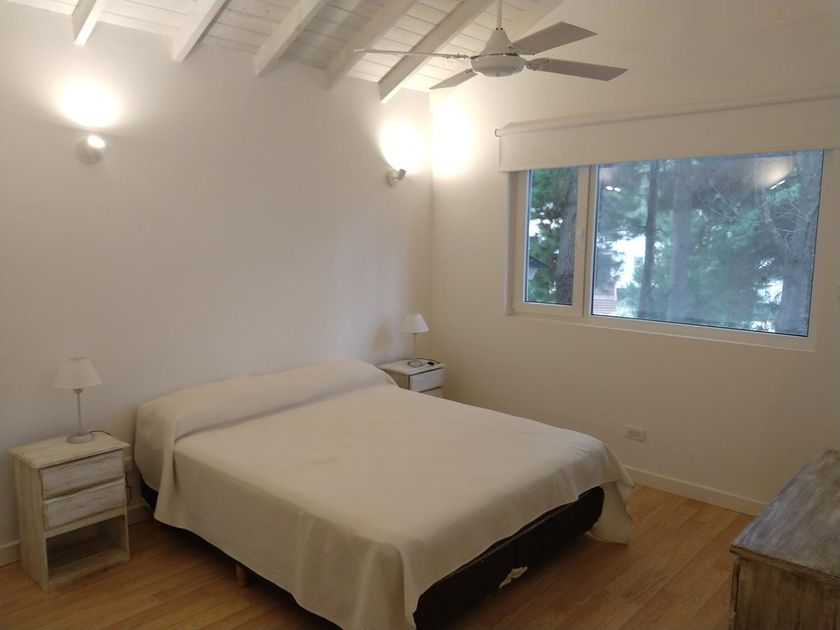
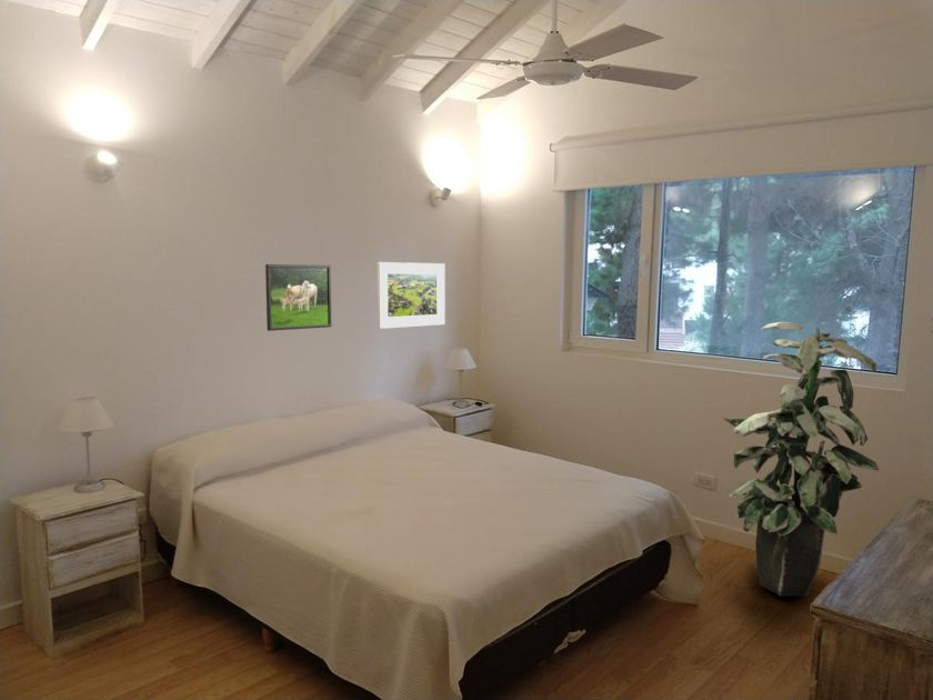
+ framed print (299, 297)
+ indoor plant (793, 457)
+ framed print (412, 294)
